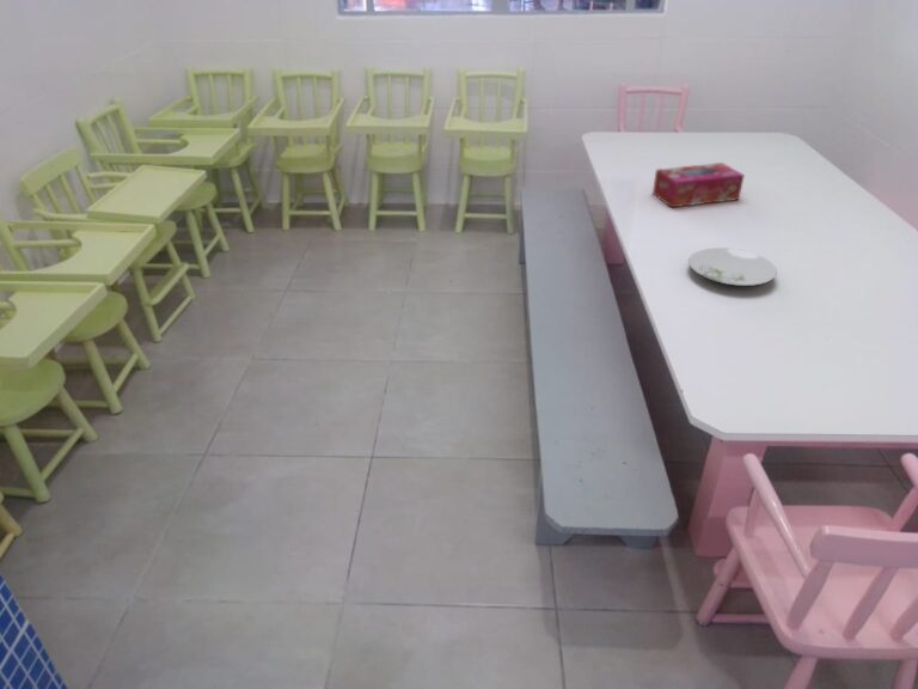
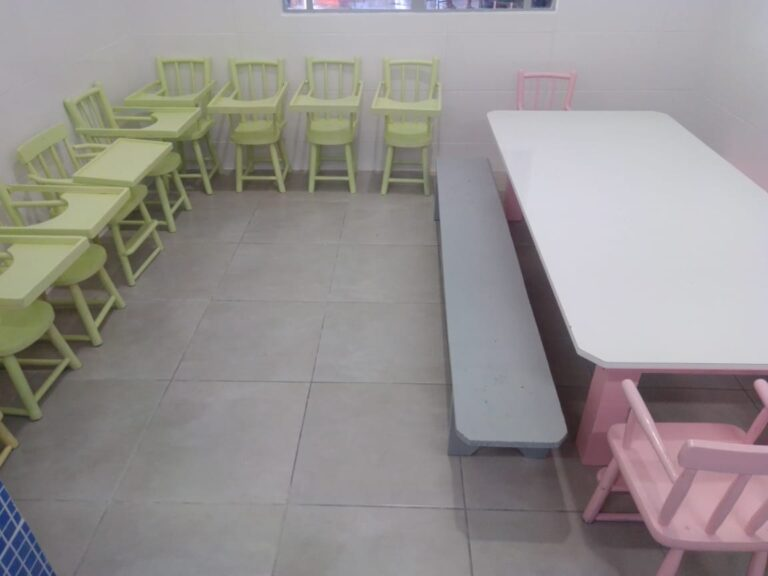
- plate (730, 269)
- tissue box (697, 184)
